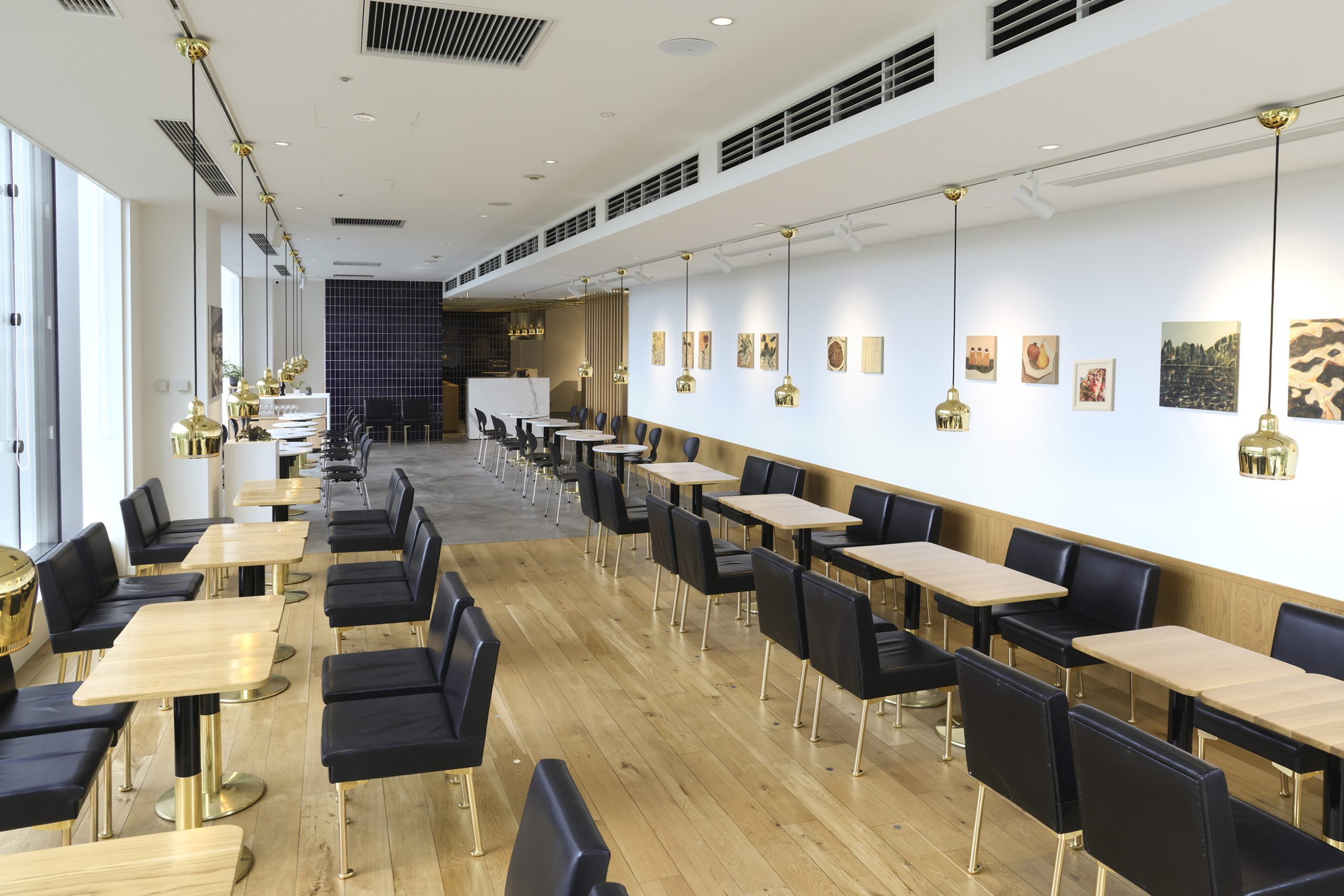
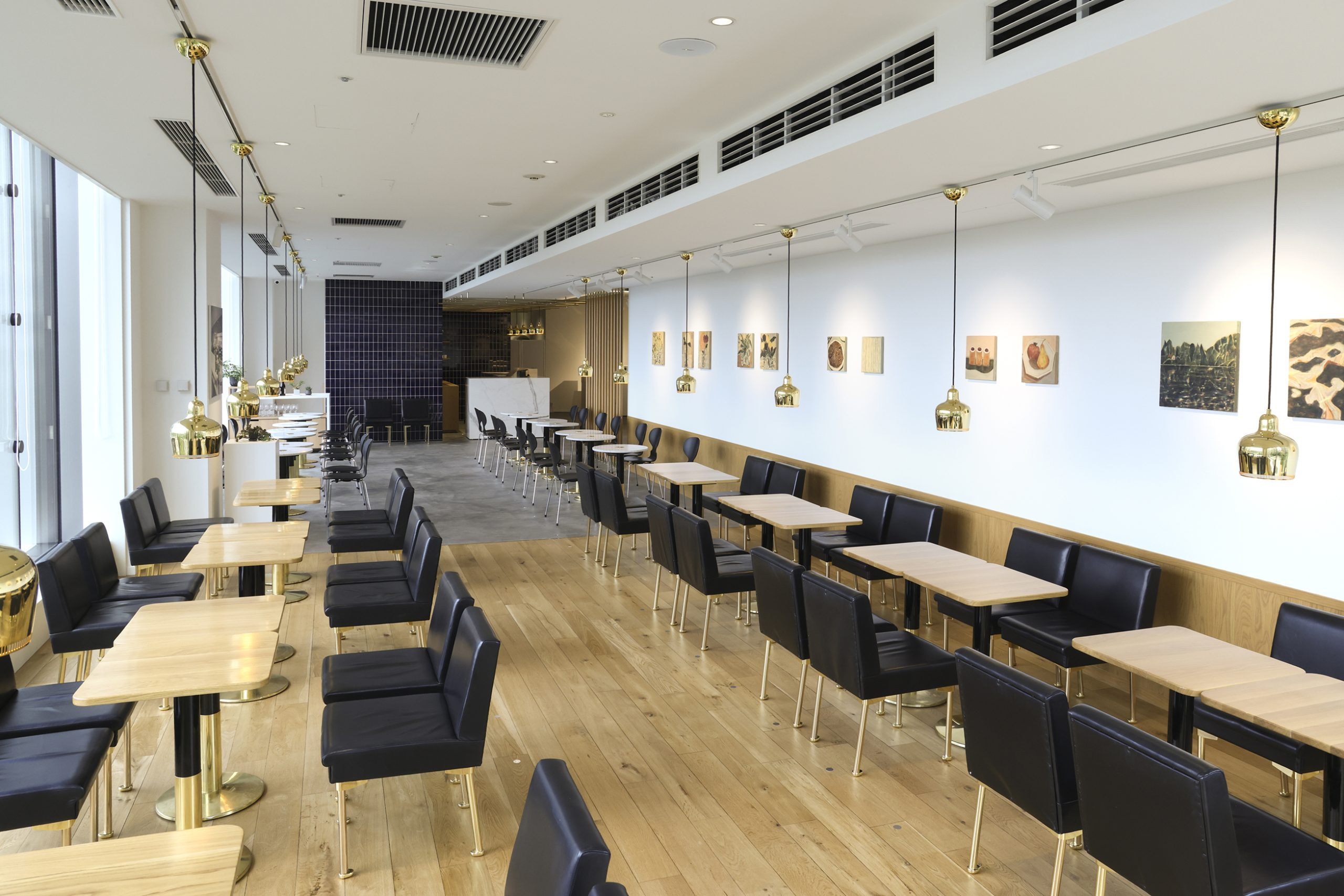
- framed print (1093, 385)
- recessed light (364, 117)
